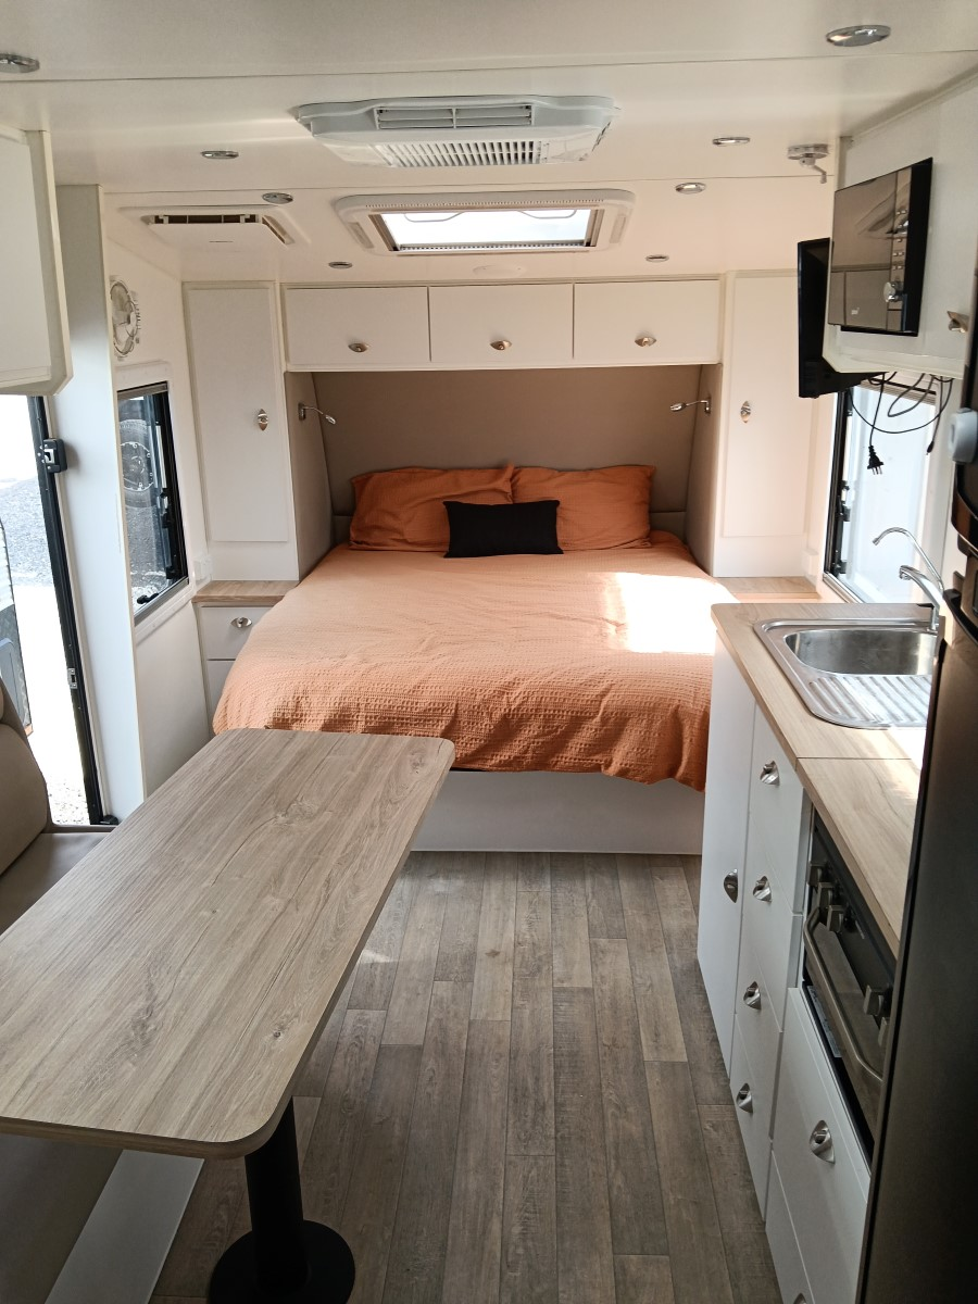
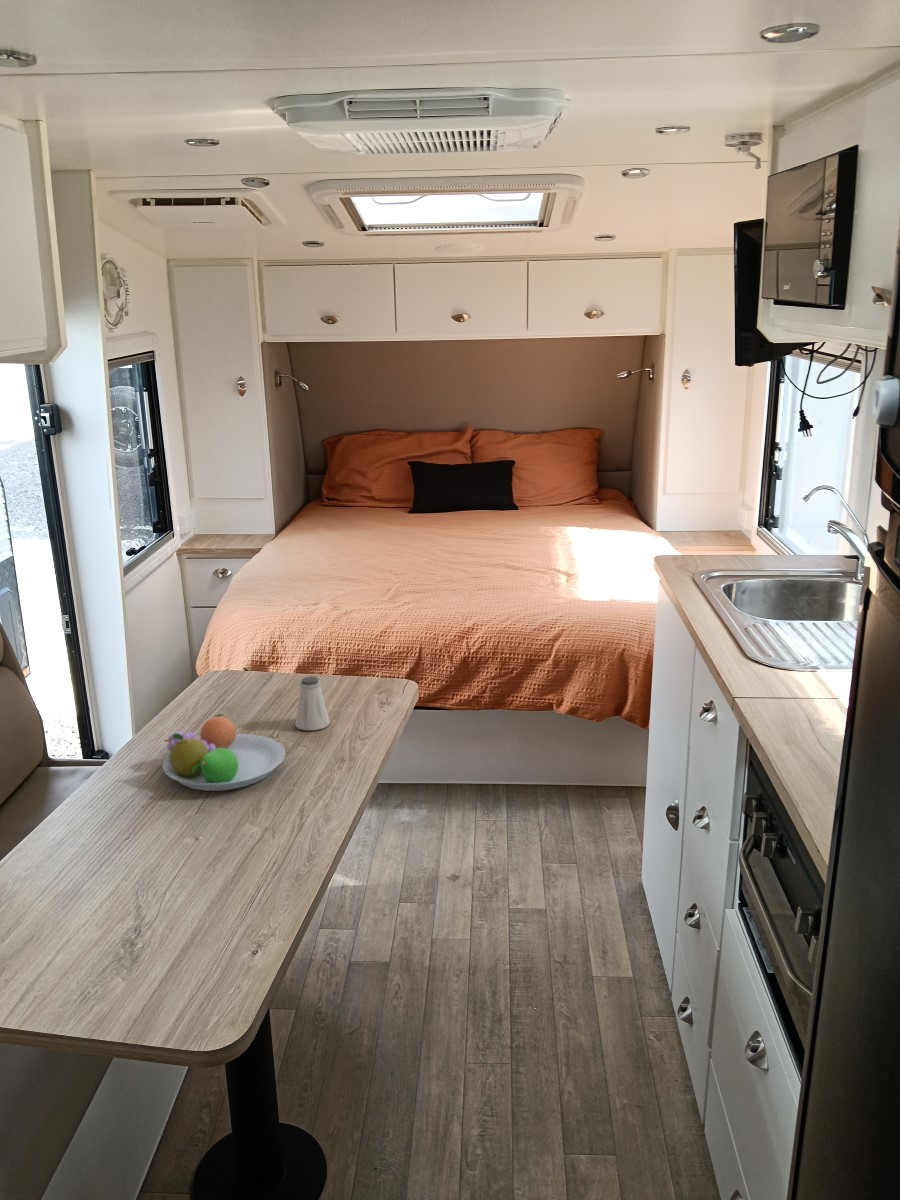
+ saltshaker (311, 701)
+ fruit bowl (220, 748)
